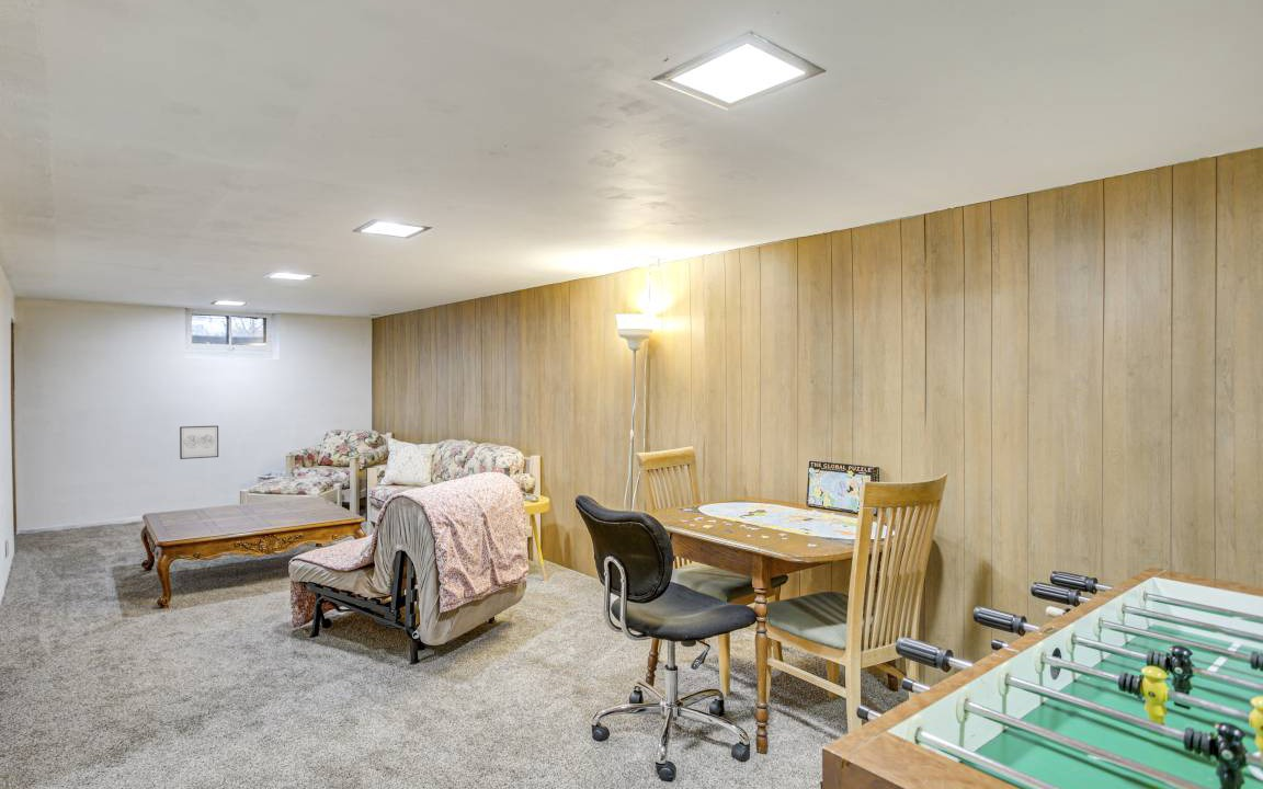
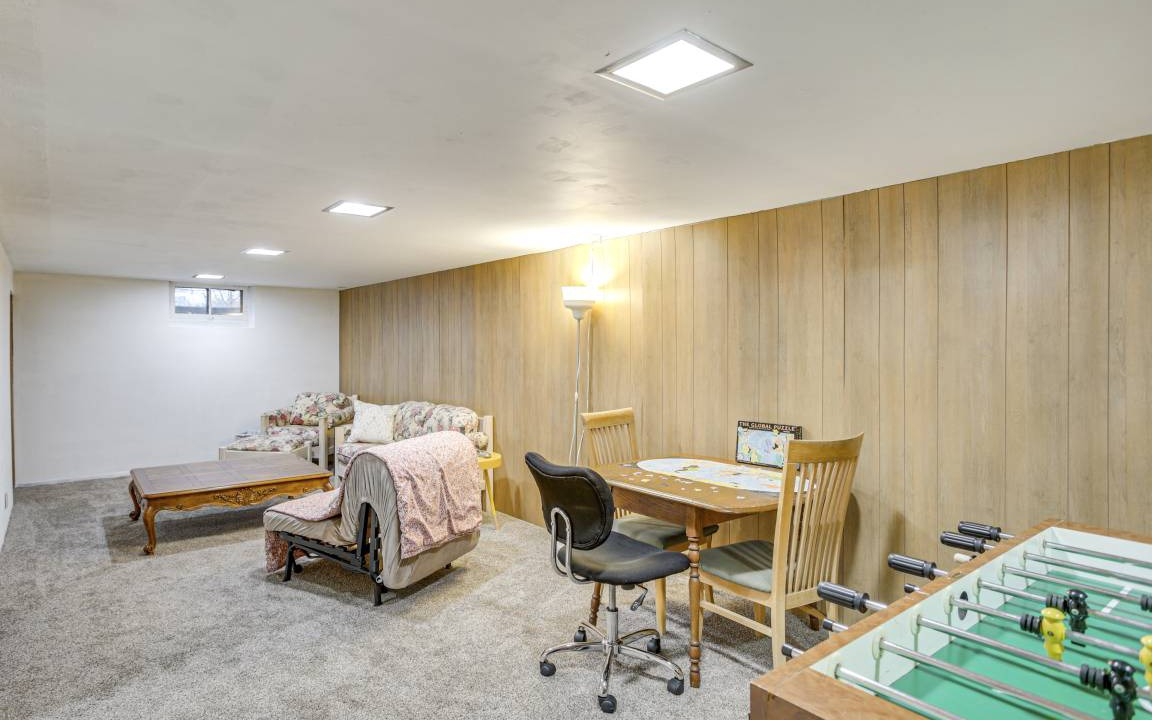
- wall art (198, 442)
